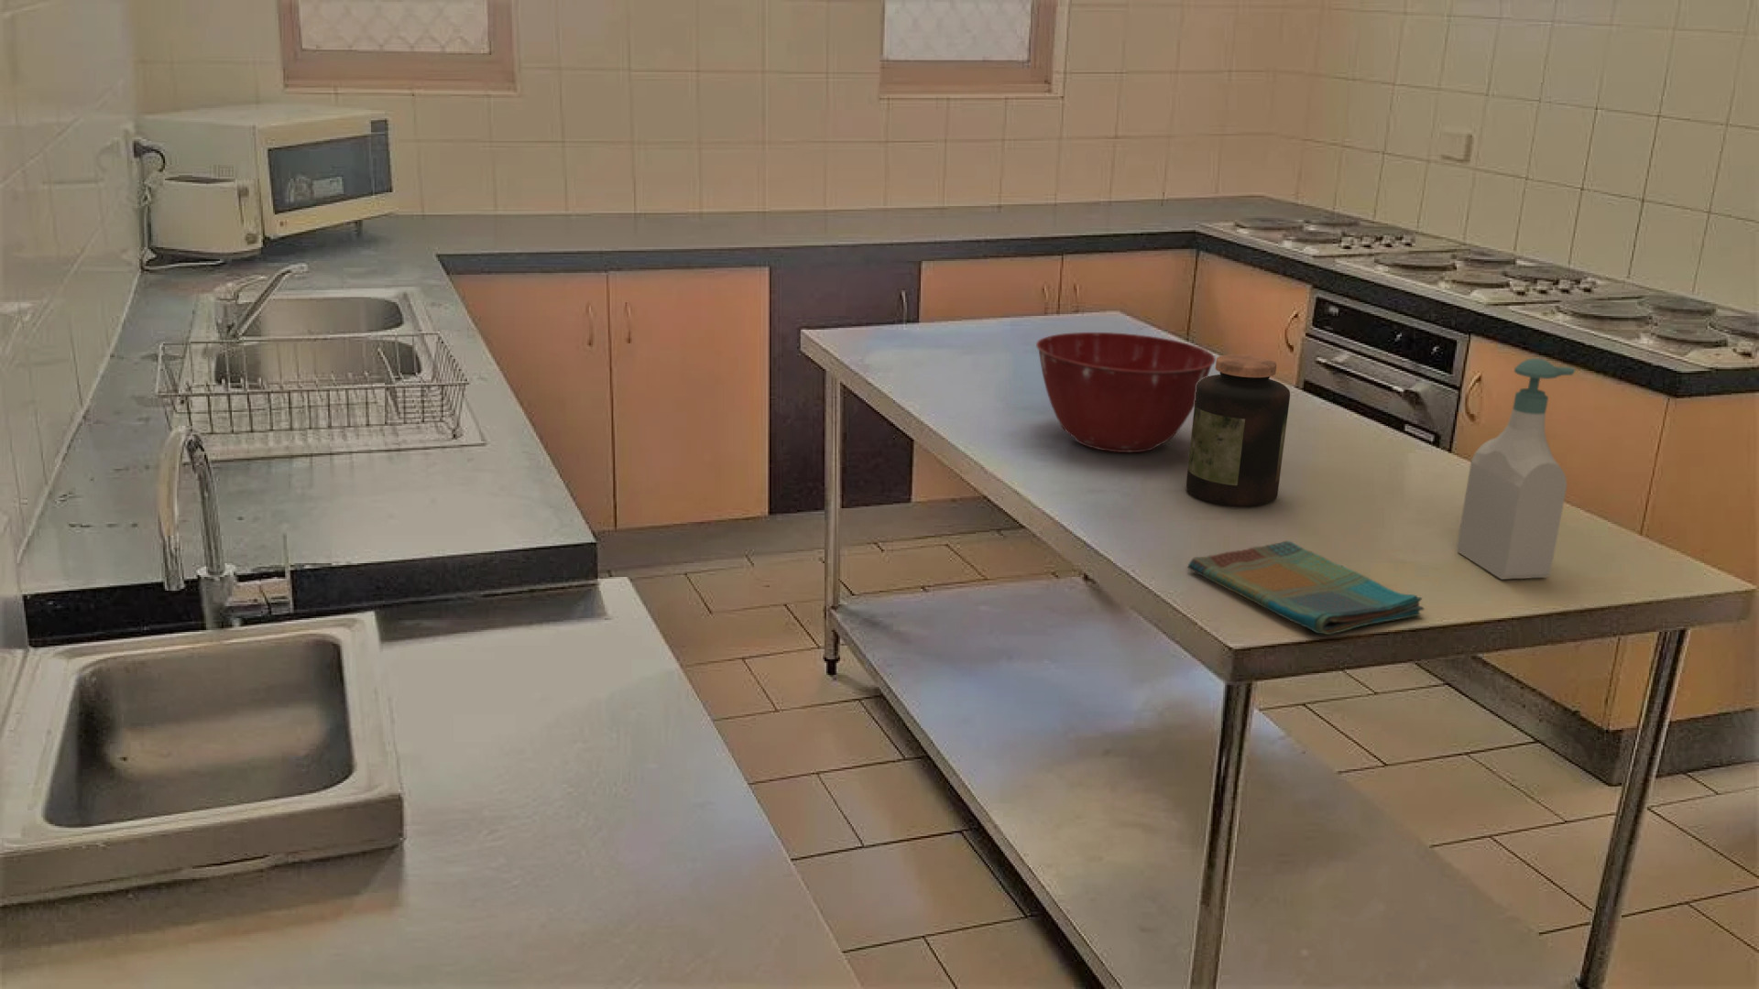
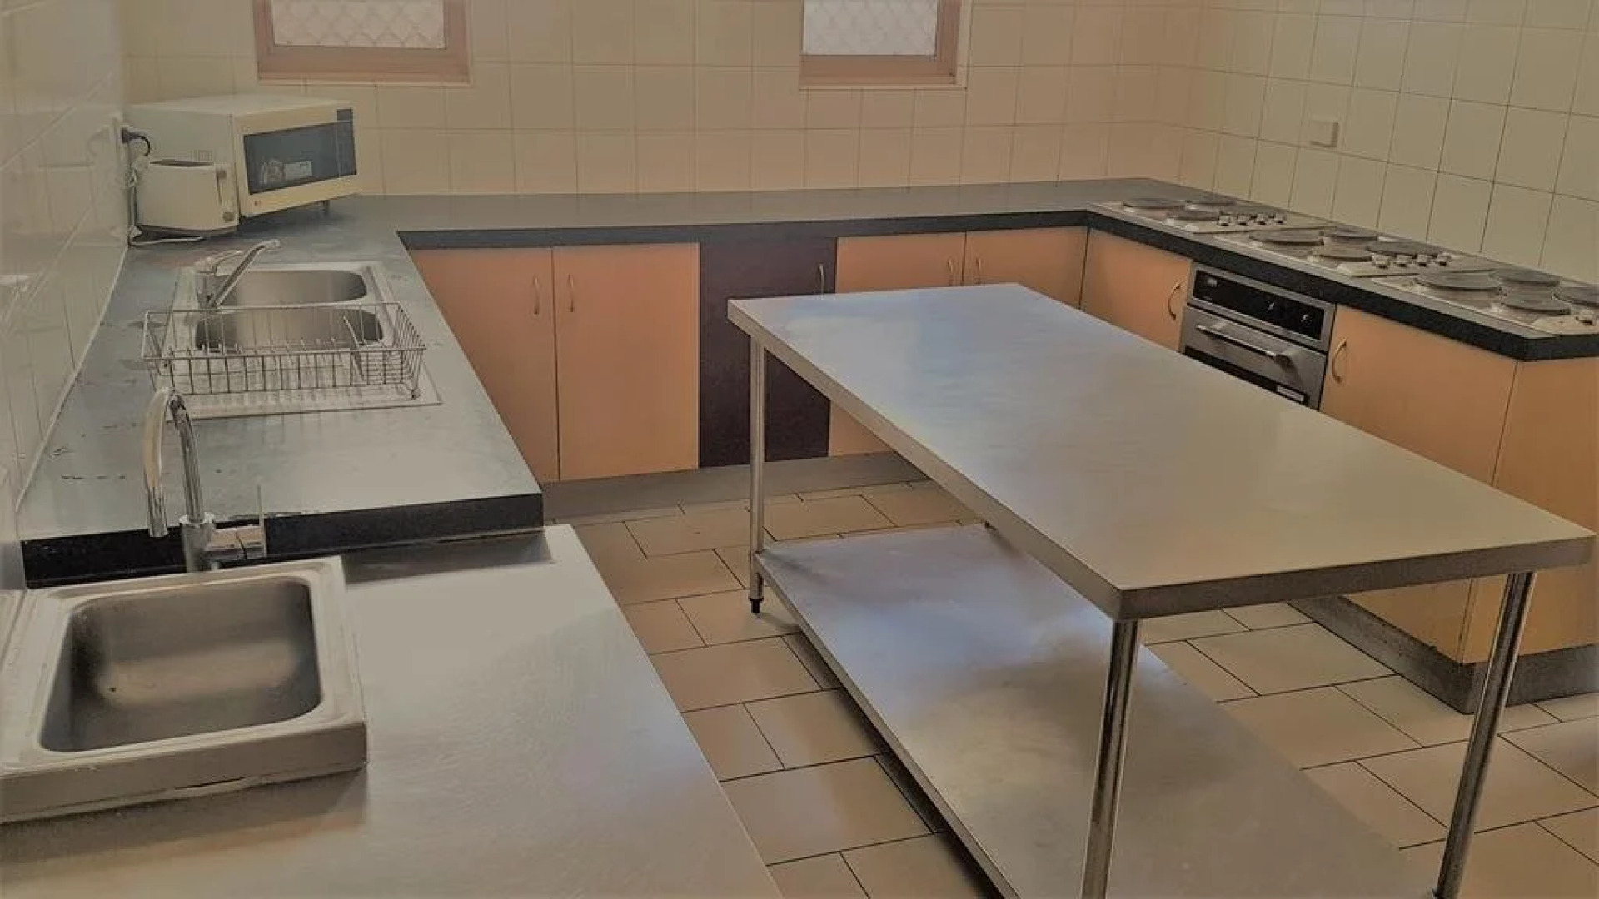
- jar (1238, 427)
- soap bottle (1526, 464)
- mixing bowl (1121, 396)
- dish towel (1302, 583)
